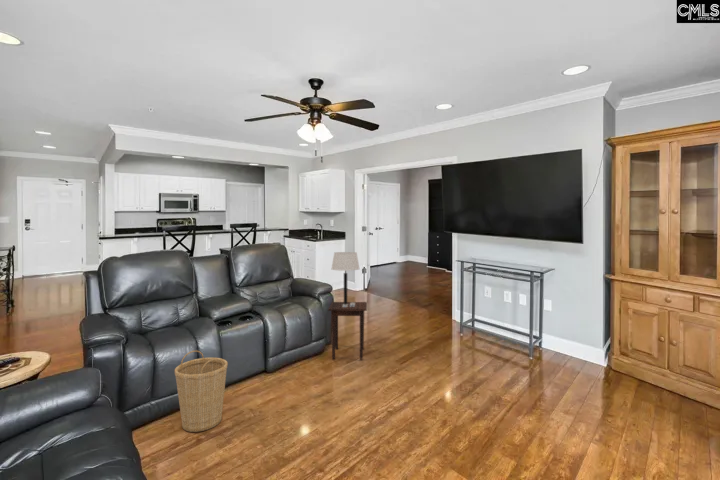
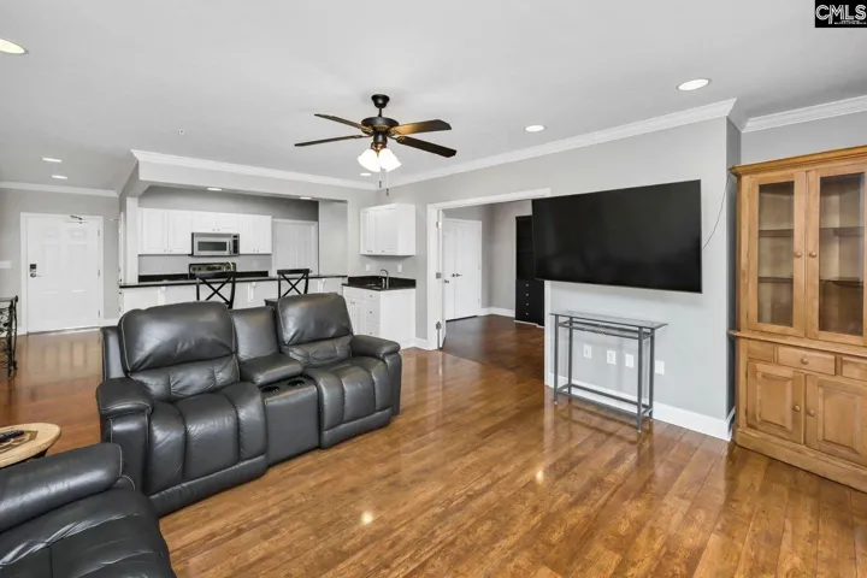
- basket (202, 388)
- side table (337, 328)
- table lamp (345, 279)
